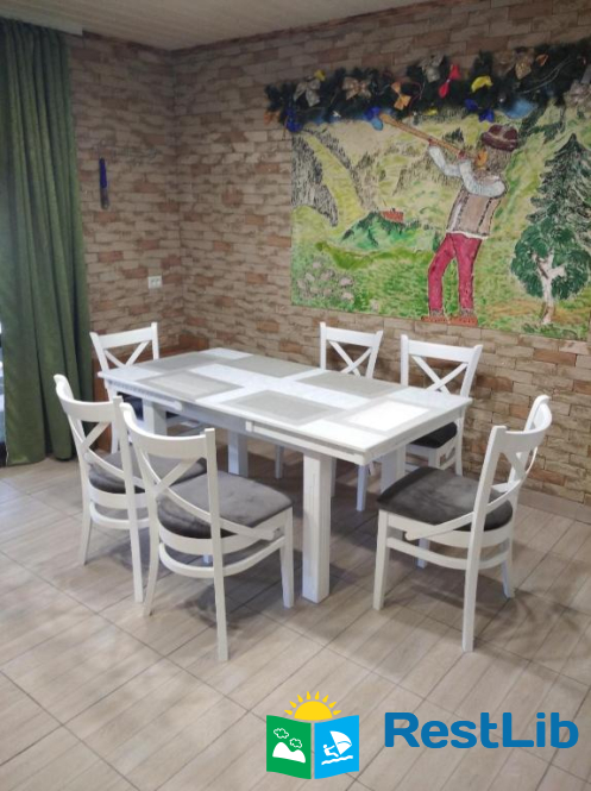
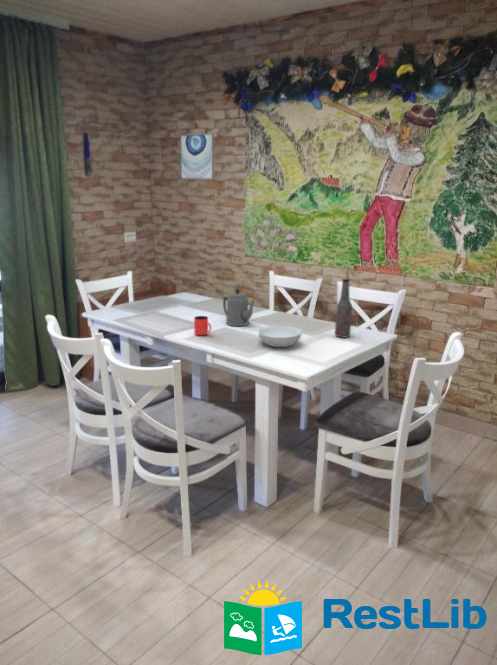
+ wall art (196, 157)
+ teapot (238, 306)
+ cup (203, 326)
+ serving bowl (279, 337)
+ bottle (344, 308)
